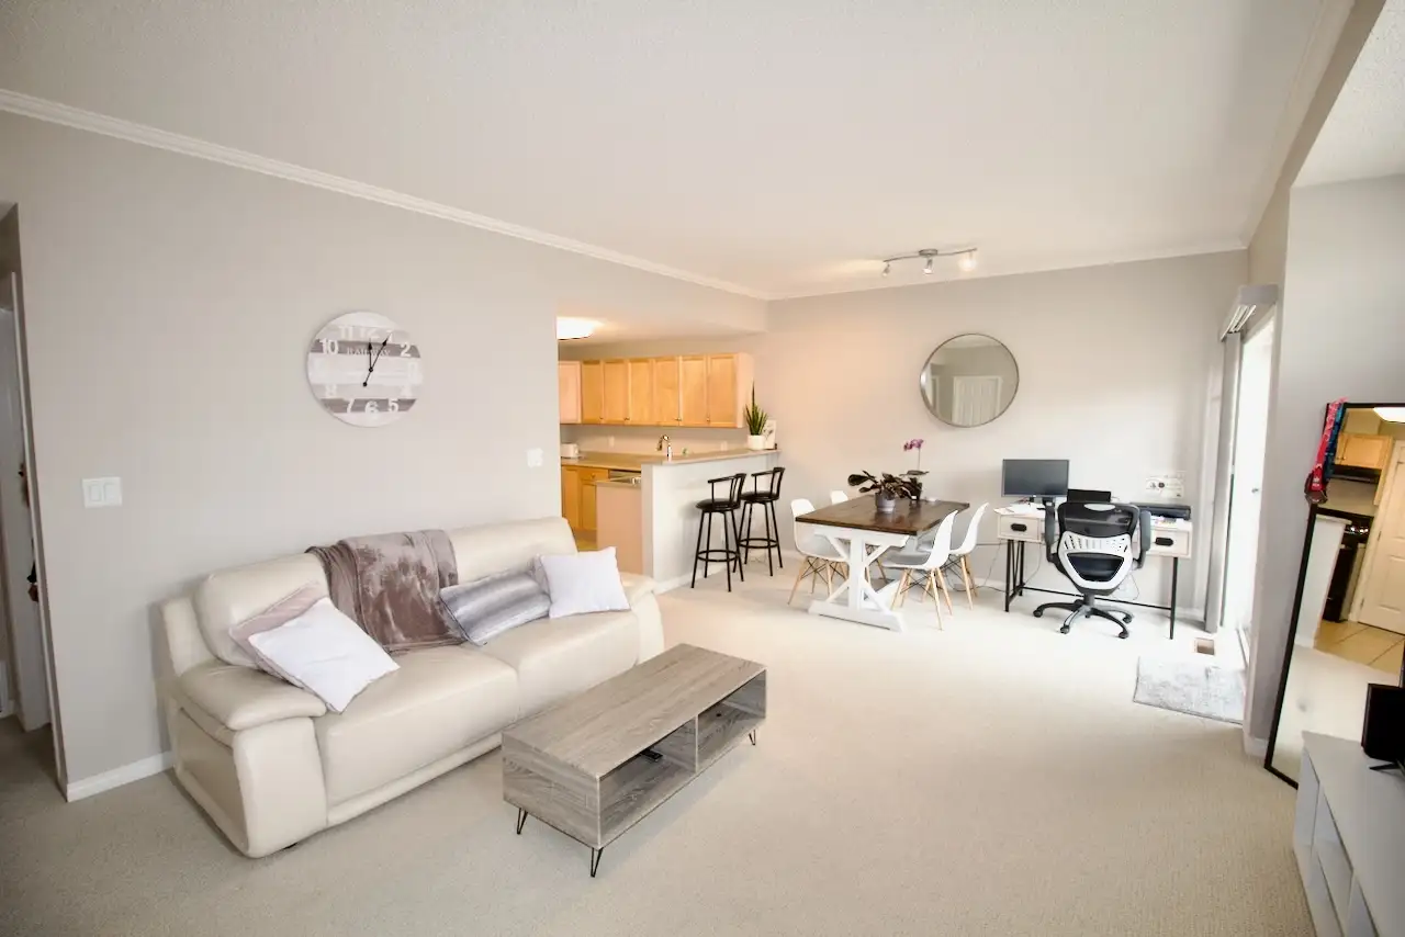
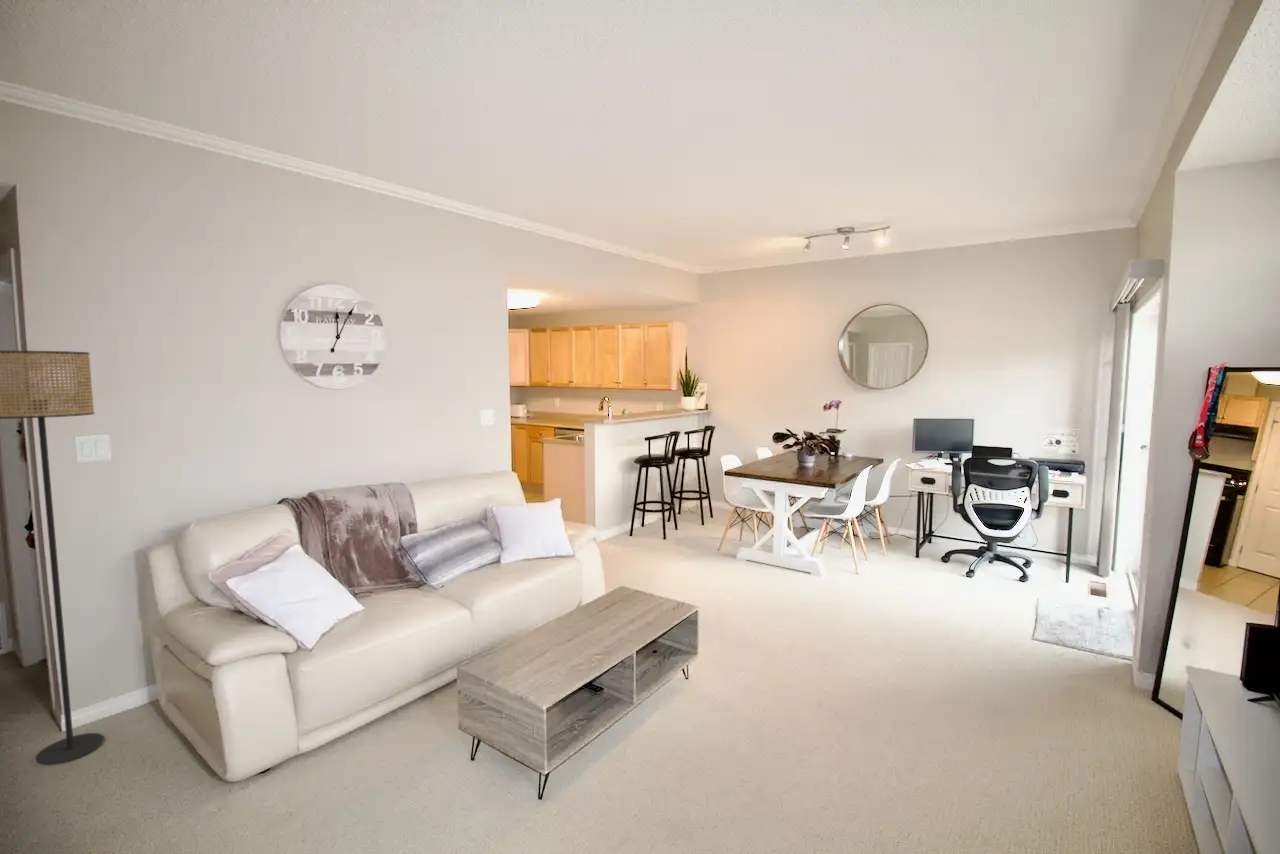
+ floor lamp (53, 556)
